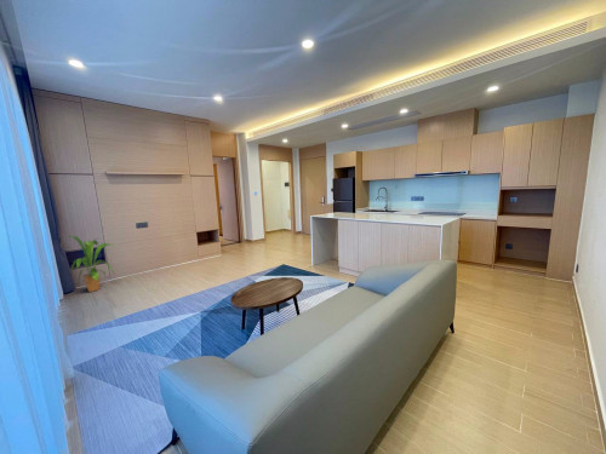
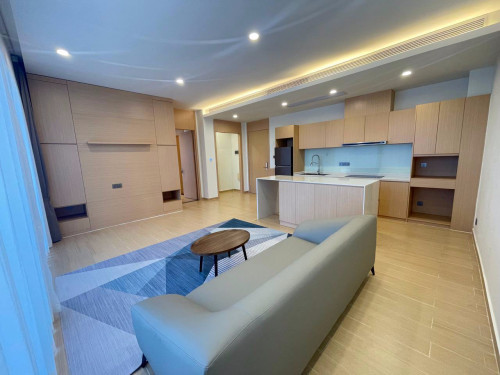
- house plant (96, 262)
